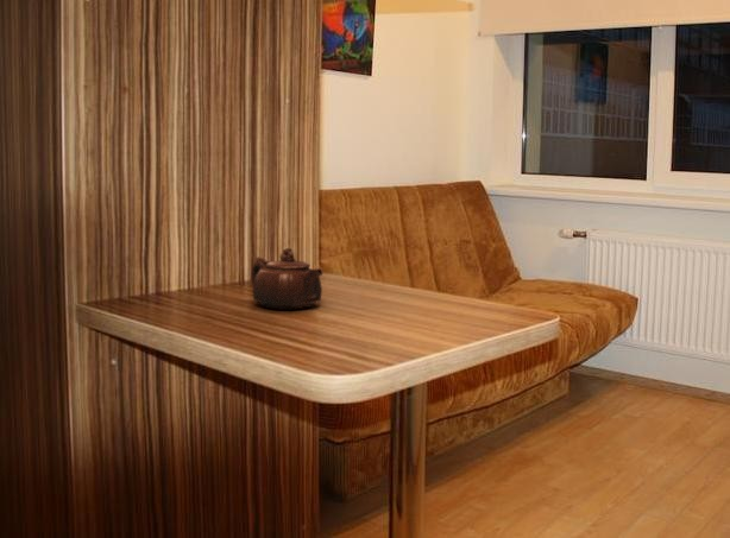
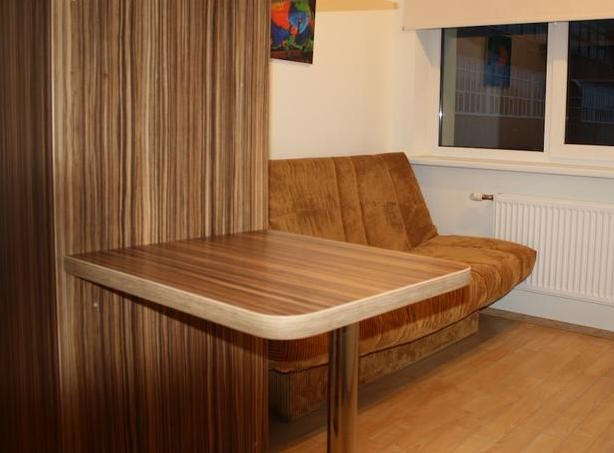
- teapot (285, 276)
